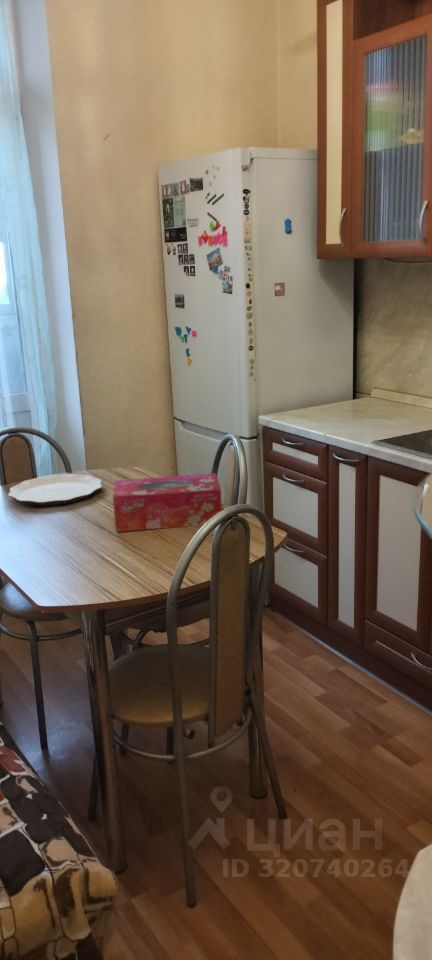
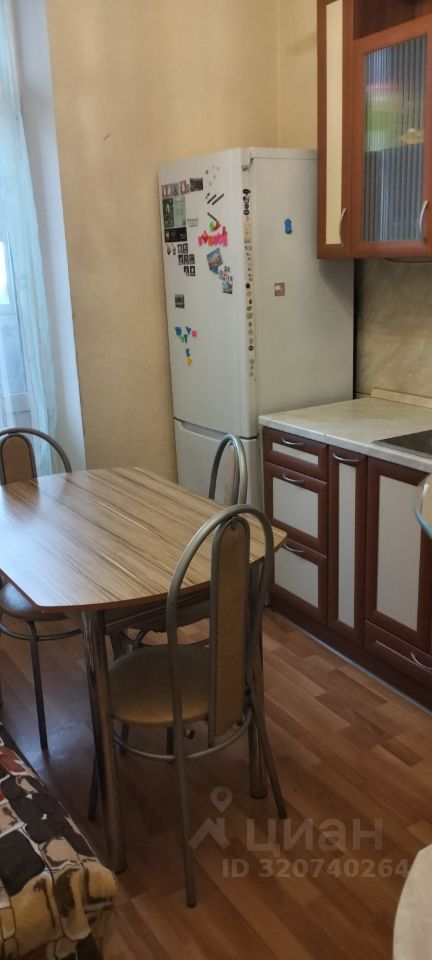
- tissue box (167, 501)
- plate (56, 490)
